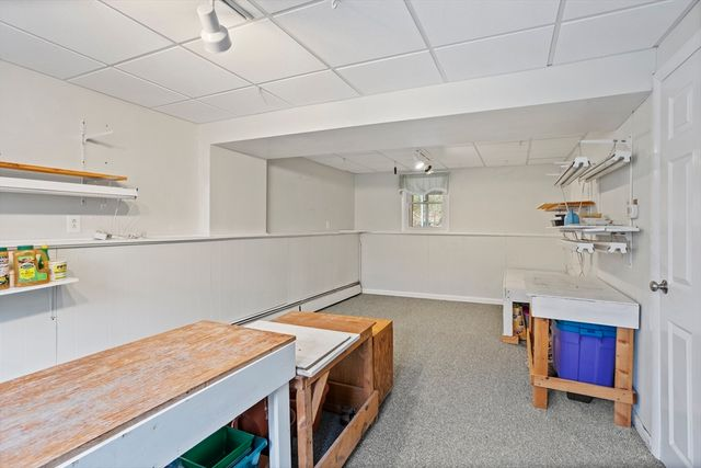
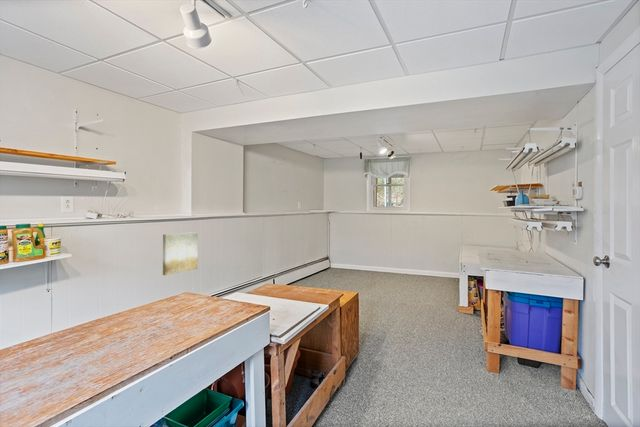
+ wall art (181, 252)
